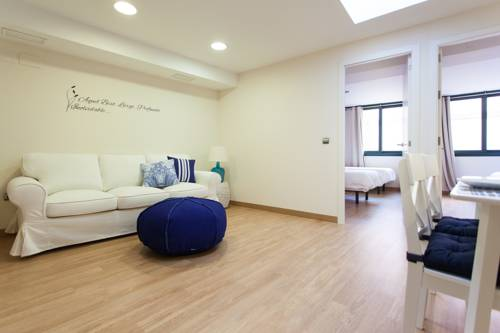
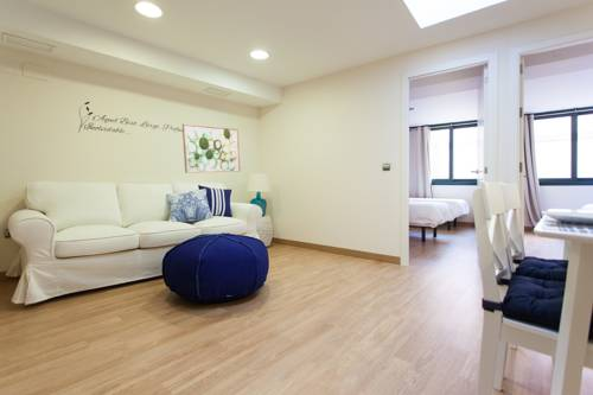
+ wall art (213, 149)
